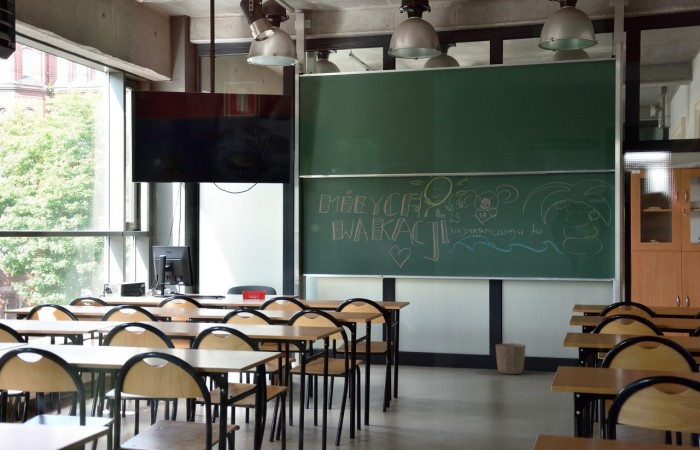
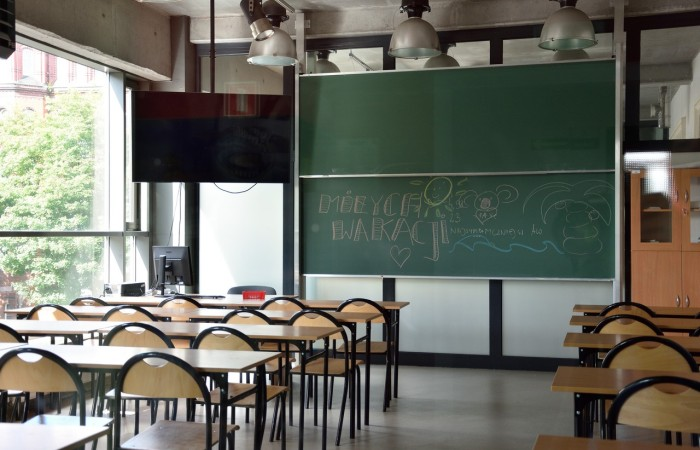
- waste basket (510, 358)
